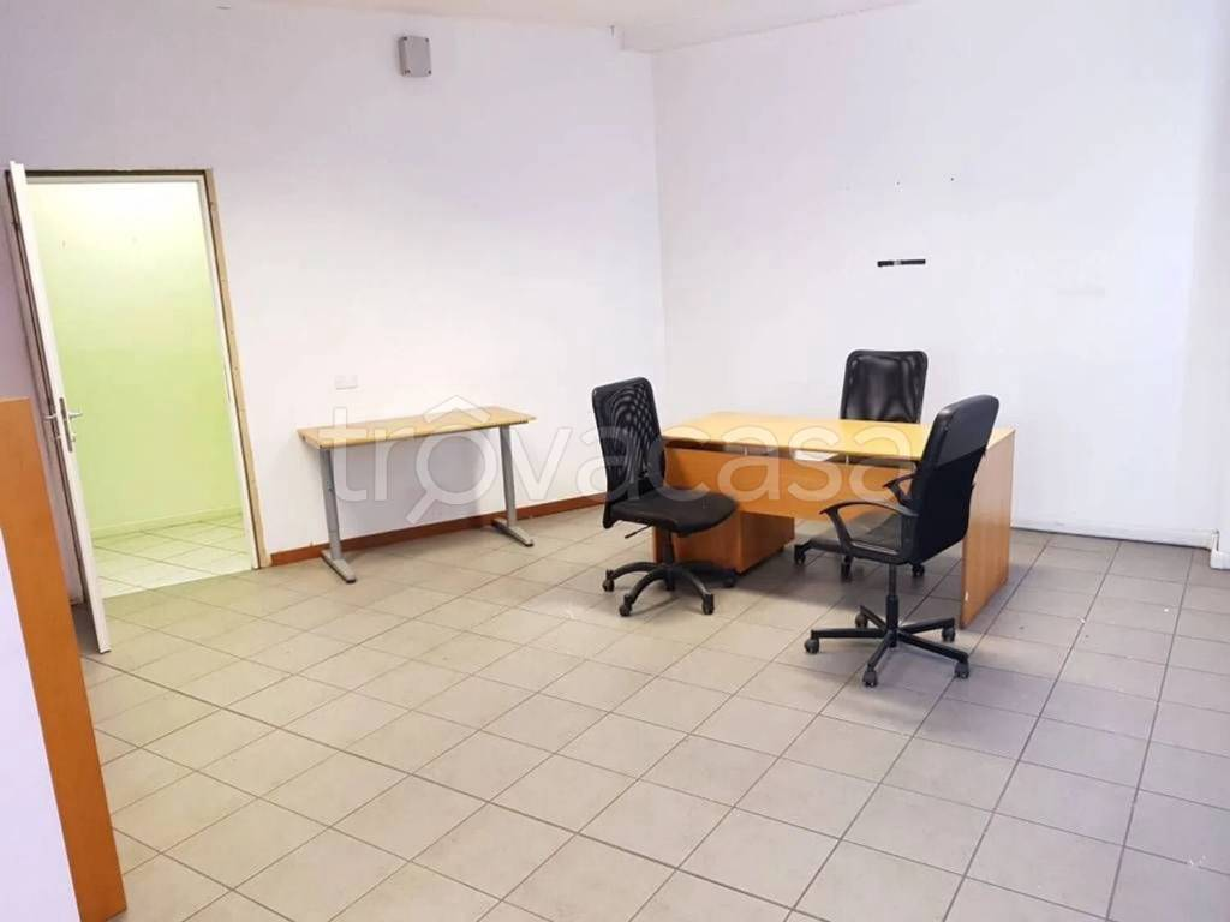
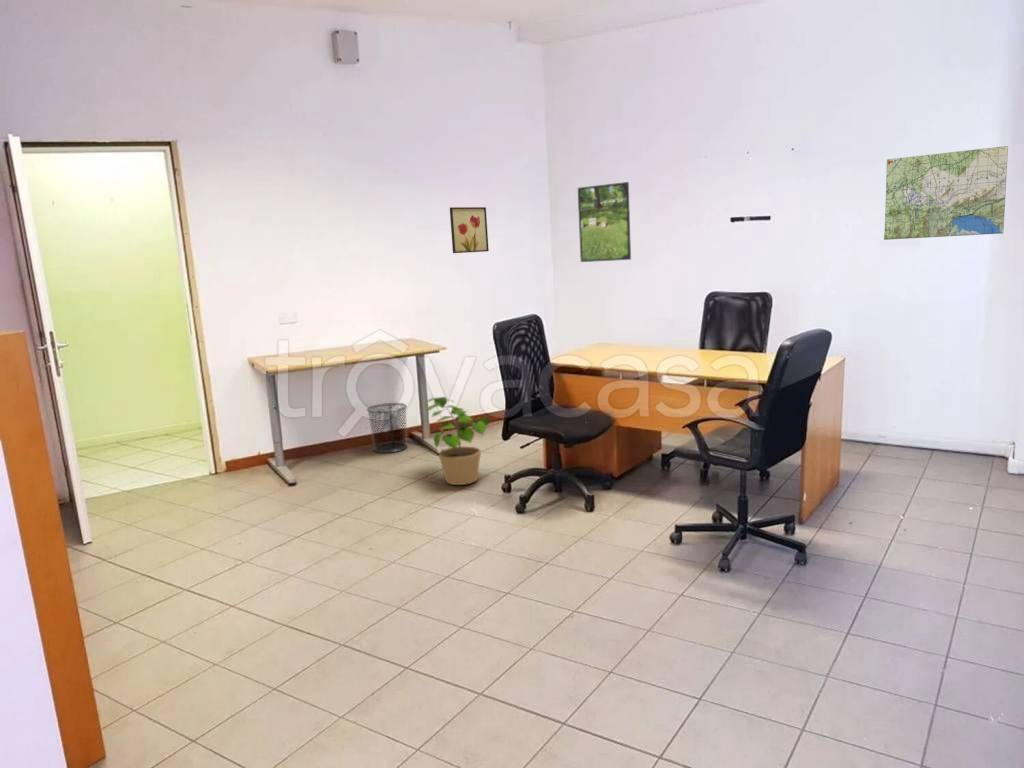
+ waste bin (388, 427)
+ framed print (603, 223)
+ potted plant (456, 437)
+ wall art (469, 230)
+ road map (942, 195)
